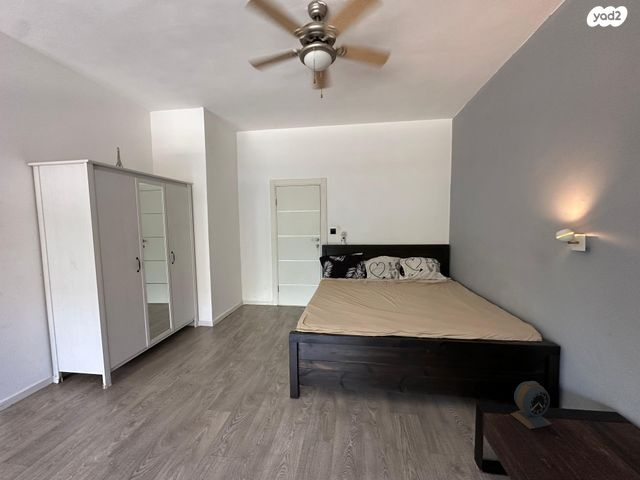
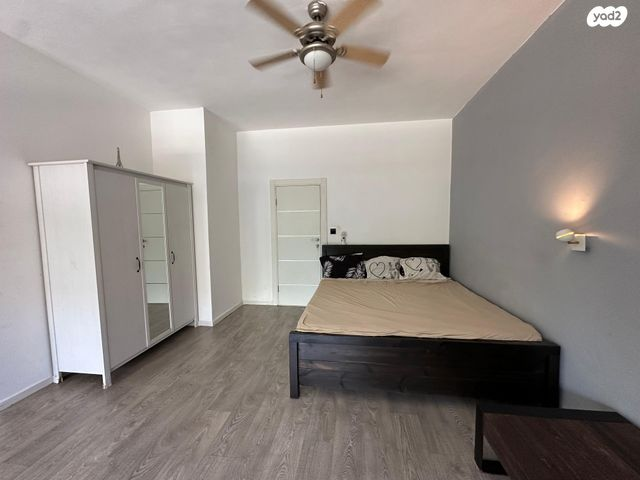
- alarm clock (531, 400)
